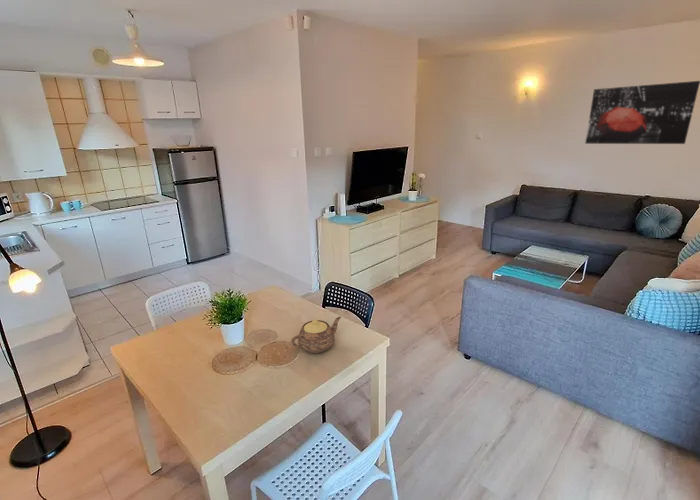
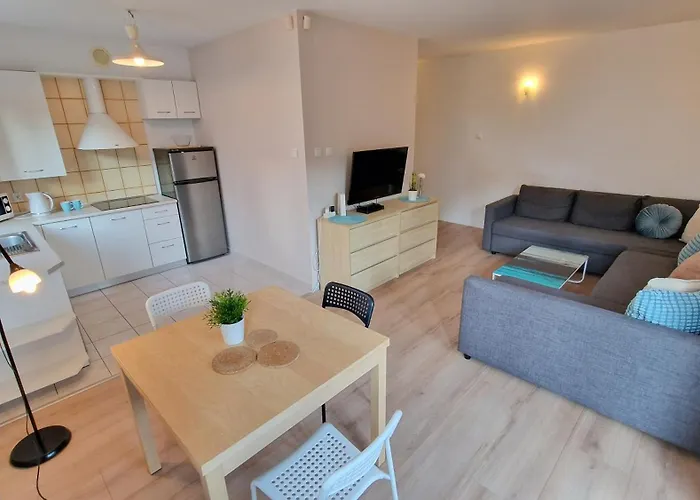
- teapot (317, 333)
- wall art (637, 115)
